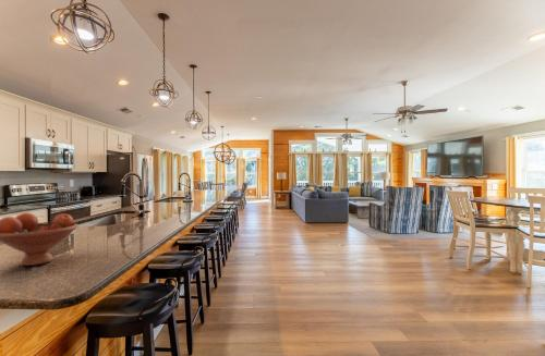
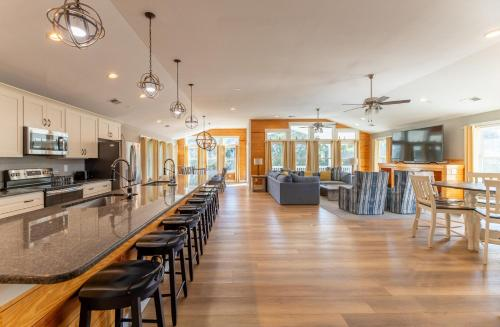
- fruit bowl (37, 237)
